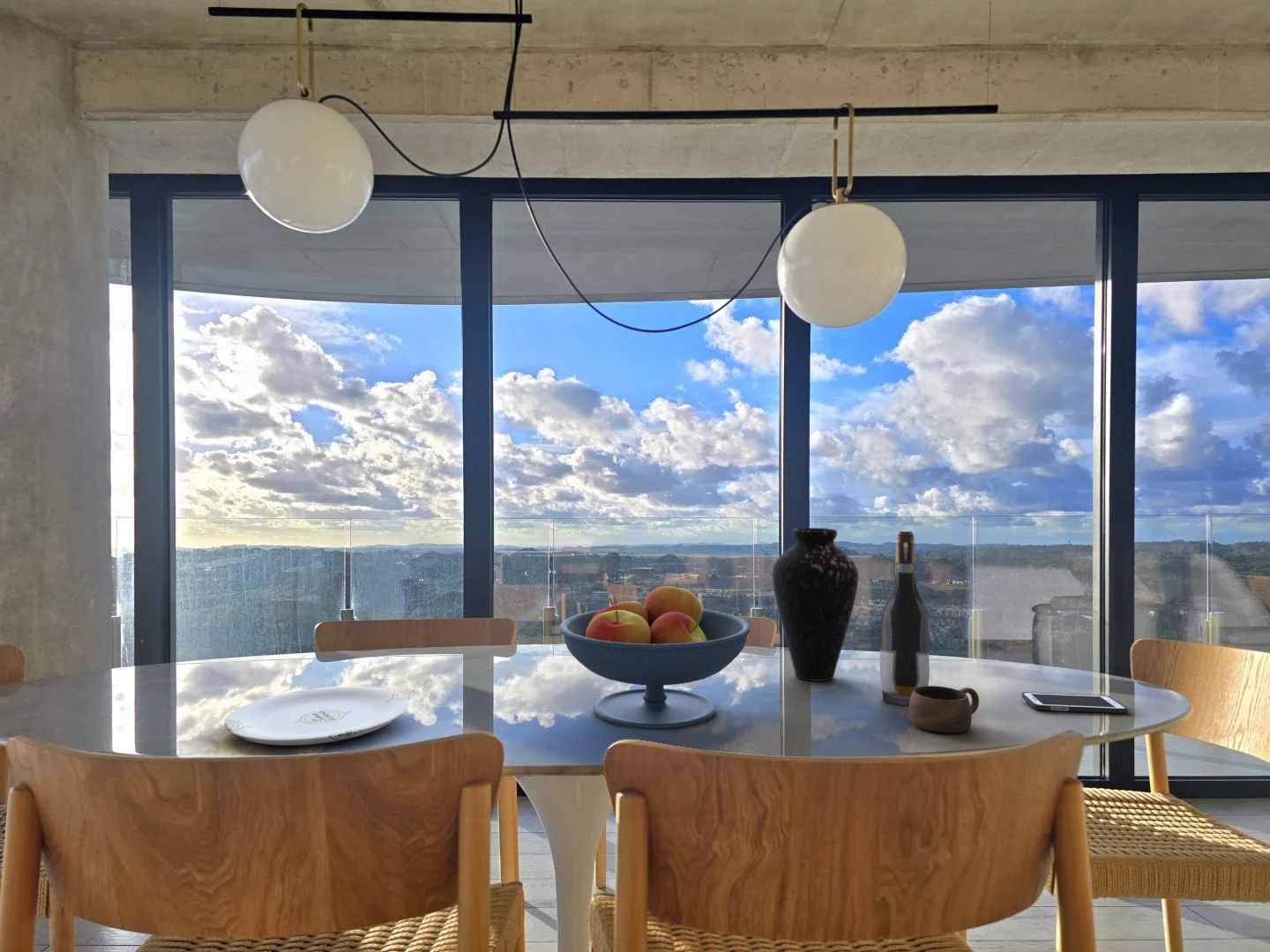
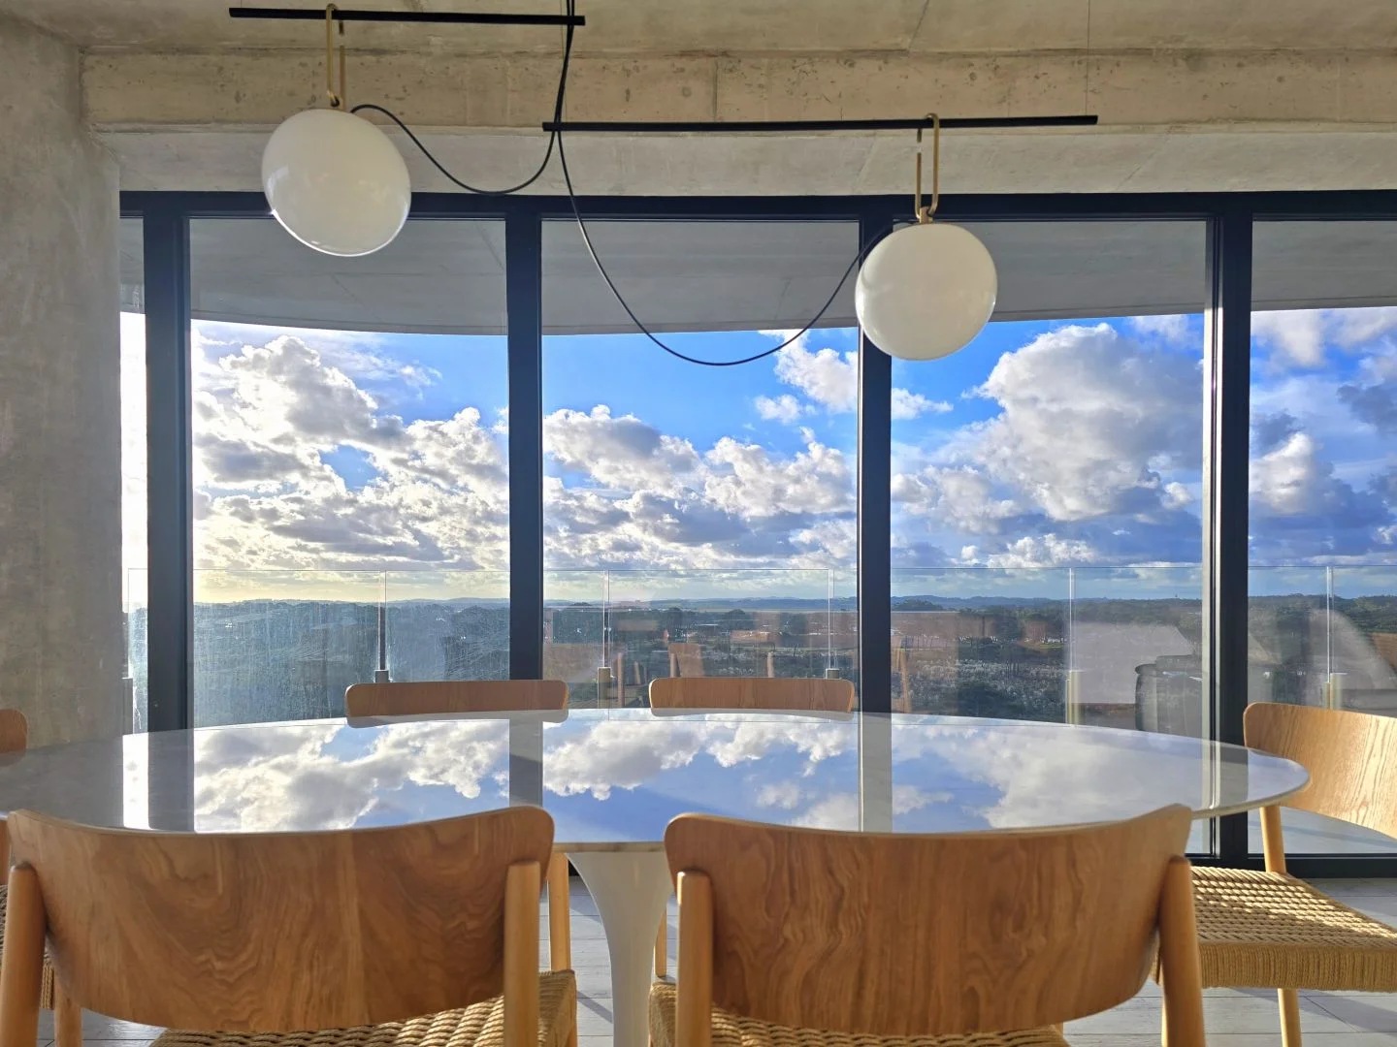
- vase (814, 603)
- cell phone (1072, 703)
- cup (948, 708)
- fruit bowl (654, 651)
- plate (320, 717)
- wine bottle (904, 615)
